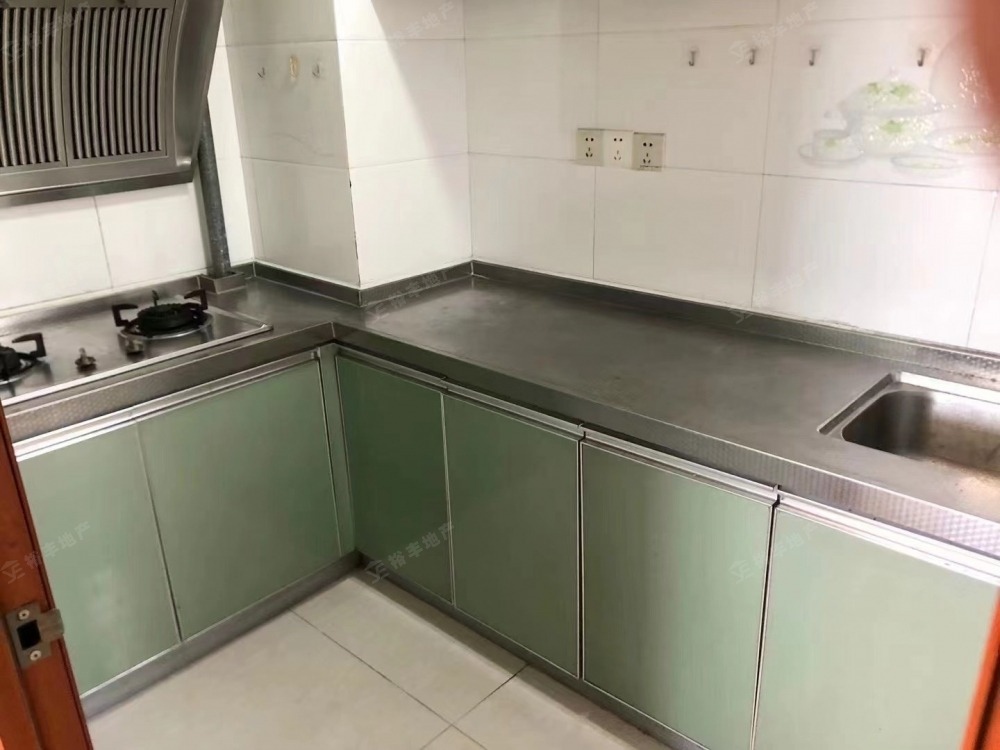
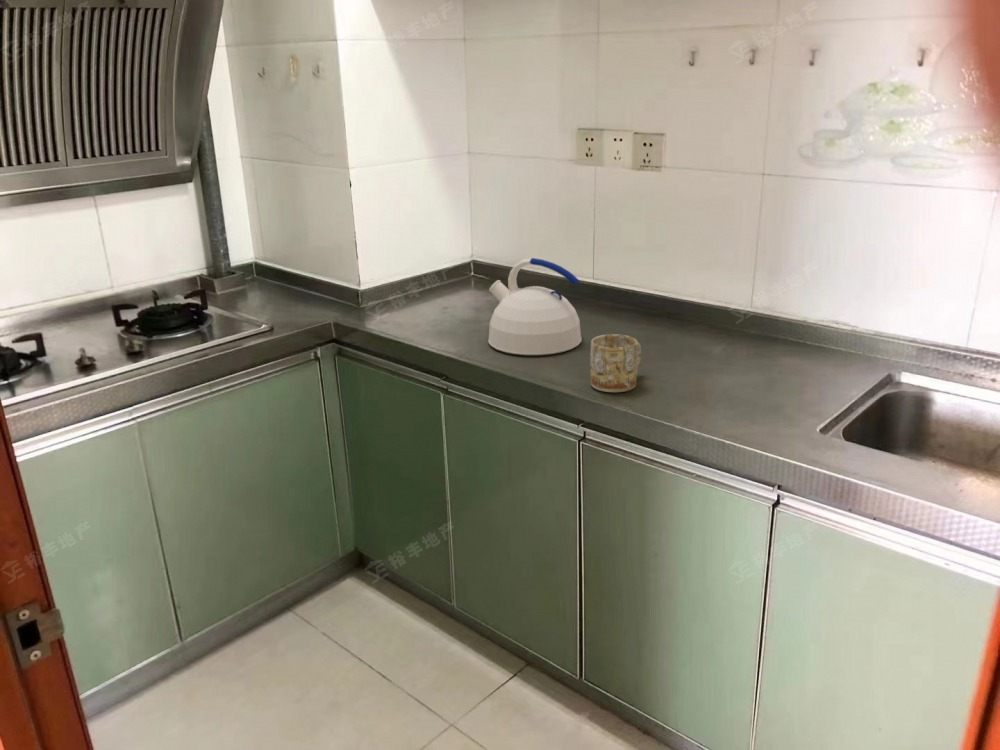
+ mug (619, 360)
+ kettle (533, 300)
